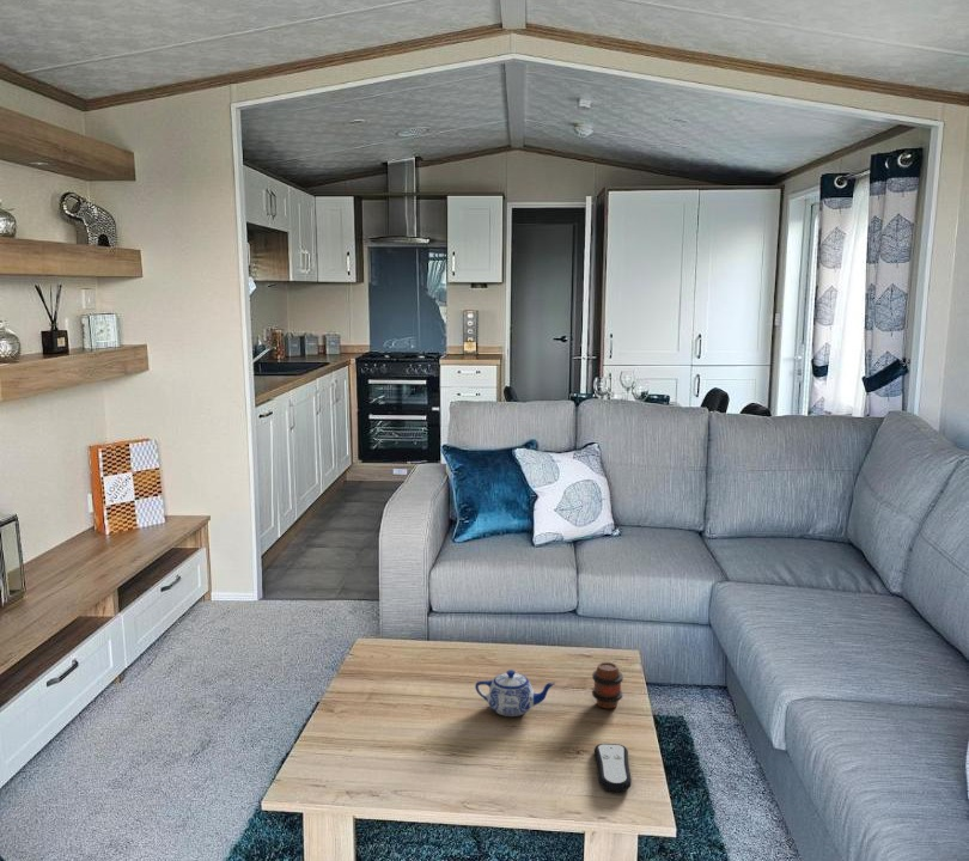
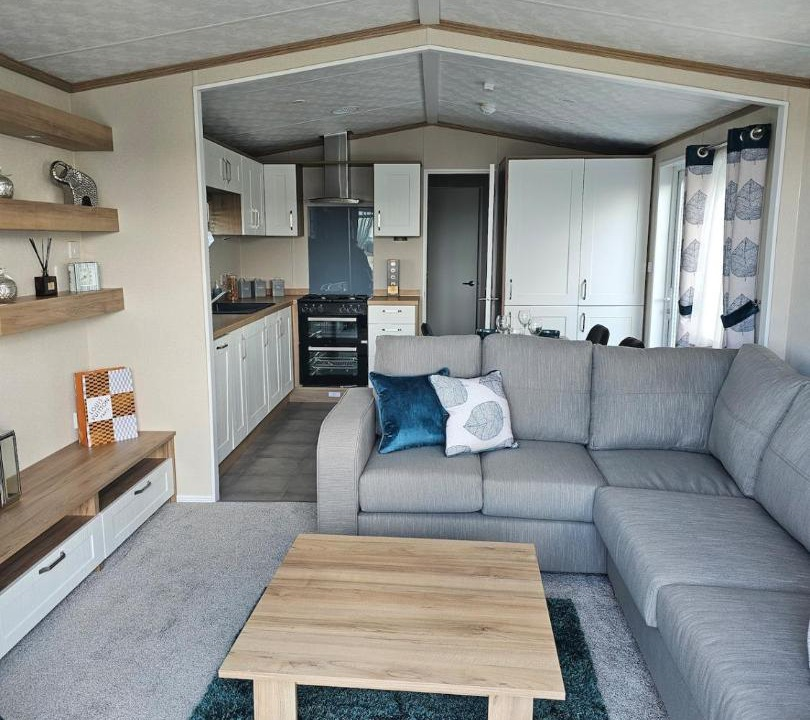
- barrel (607, 684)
- remote control (613, 765)
- teapot (514, 690)
